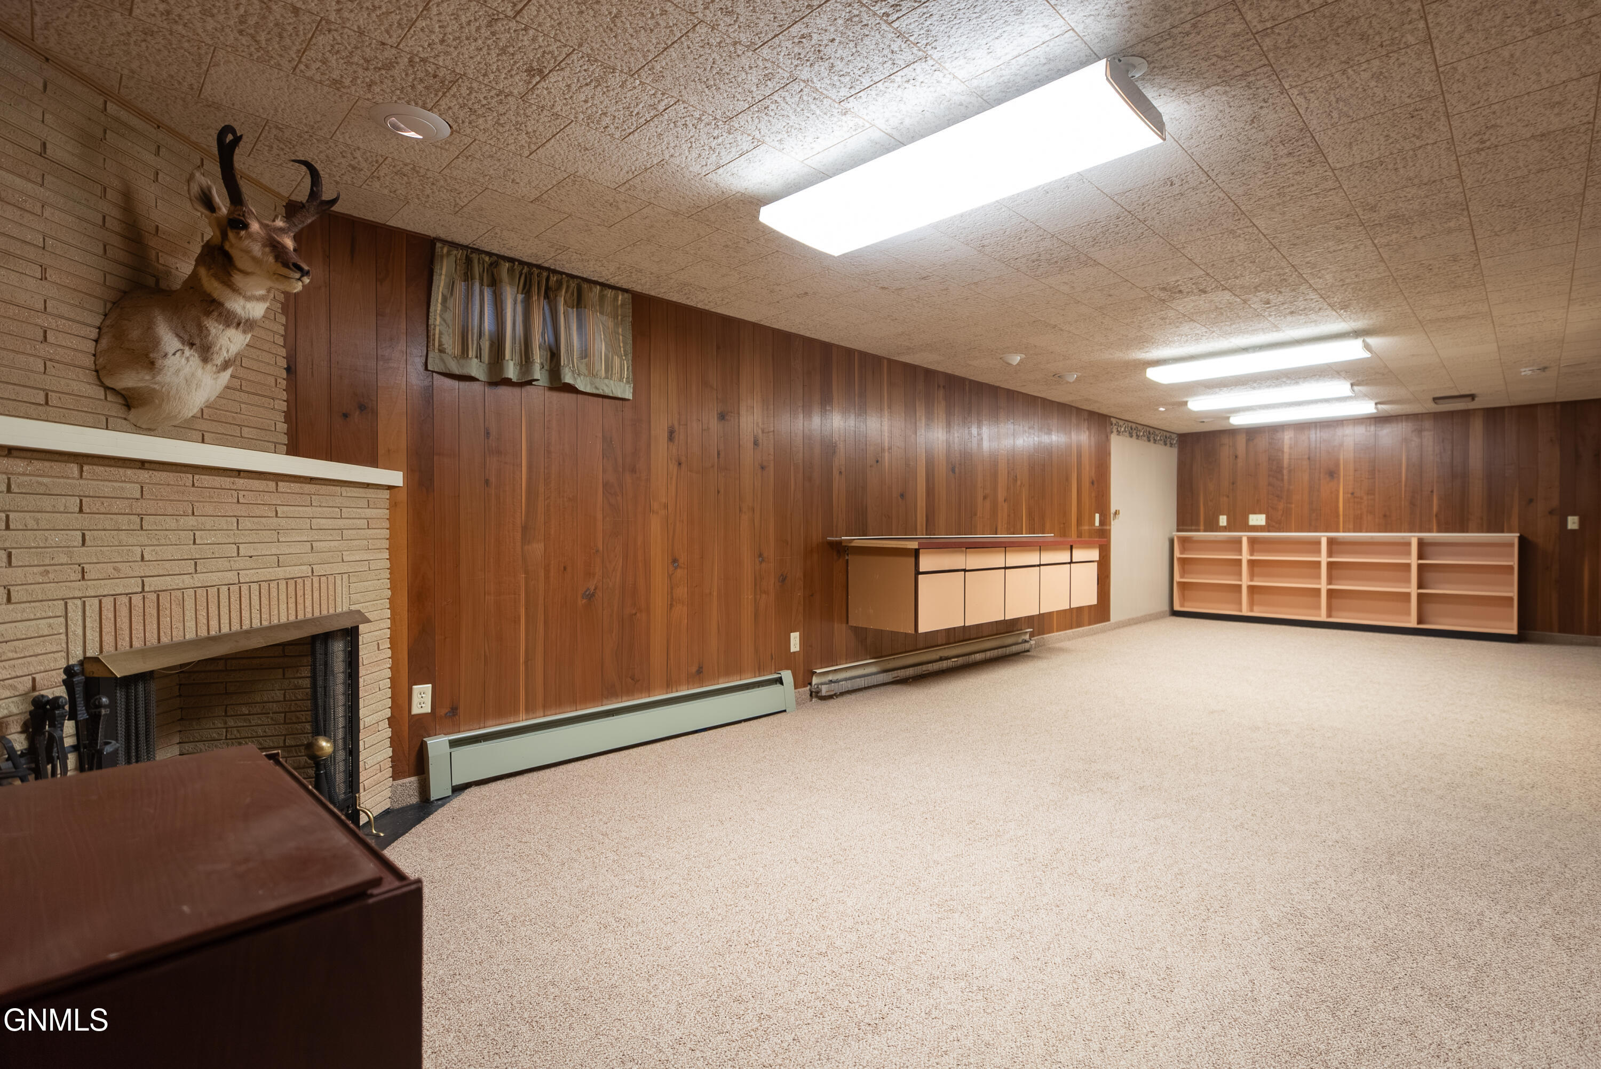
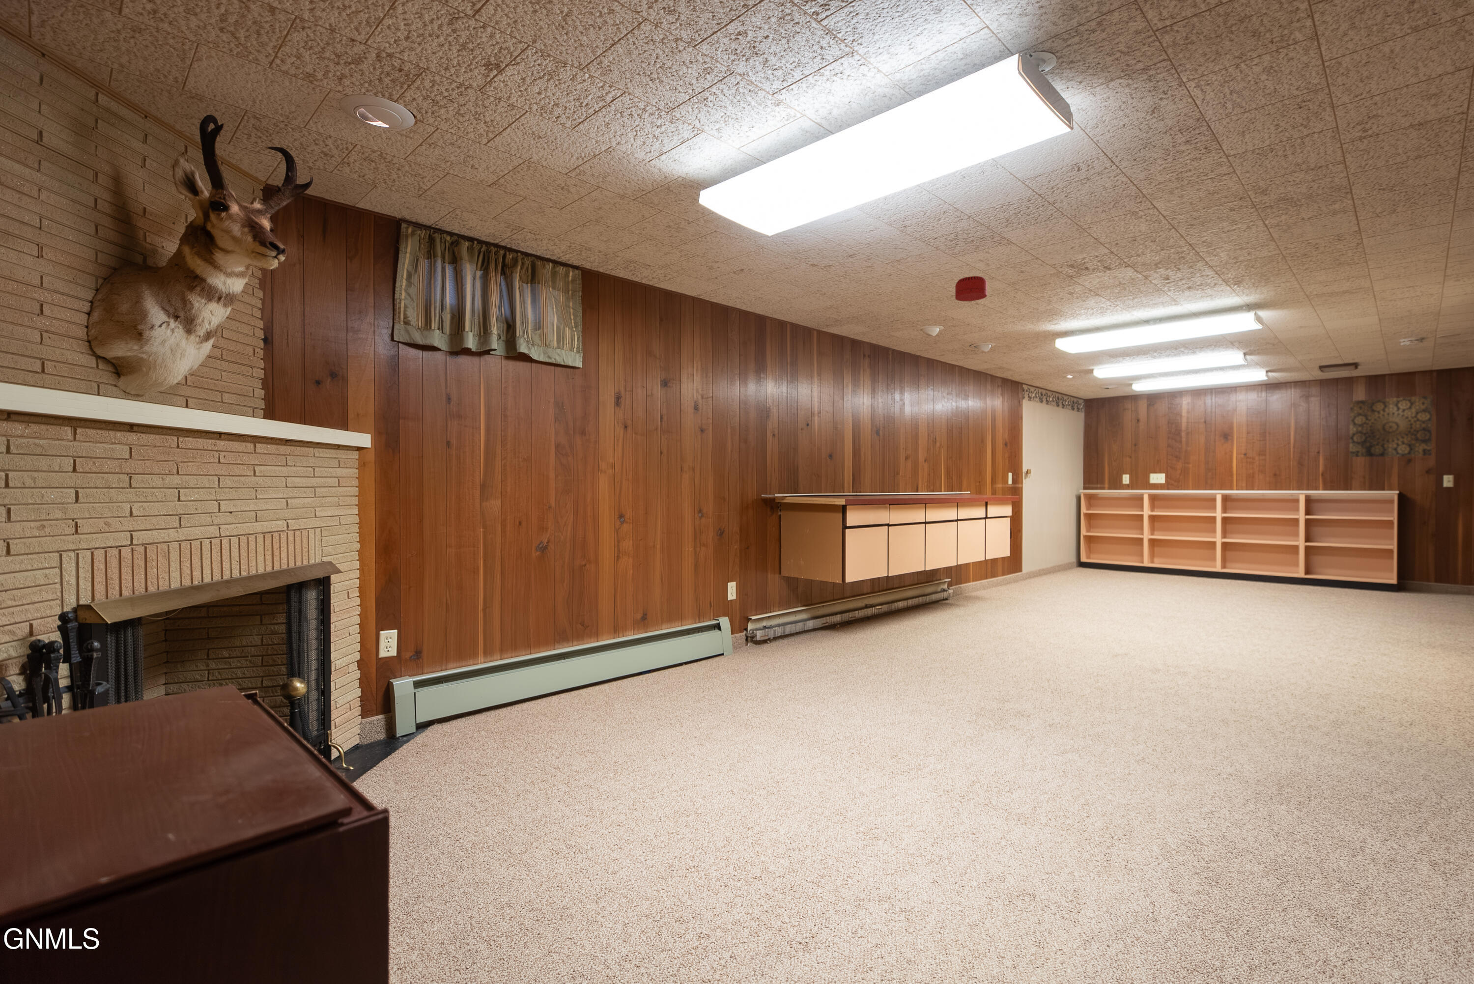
+ wall art (1389, 427)
+ smoke detector (971, 289)
